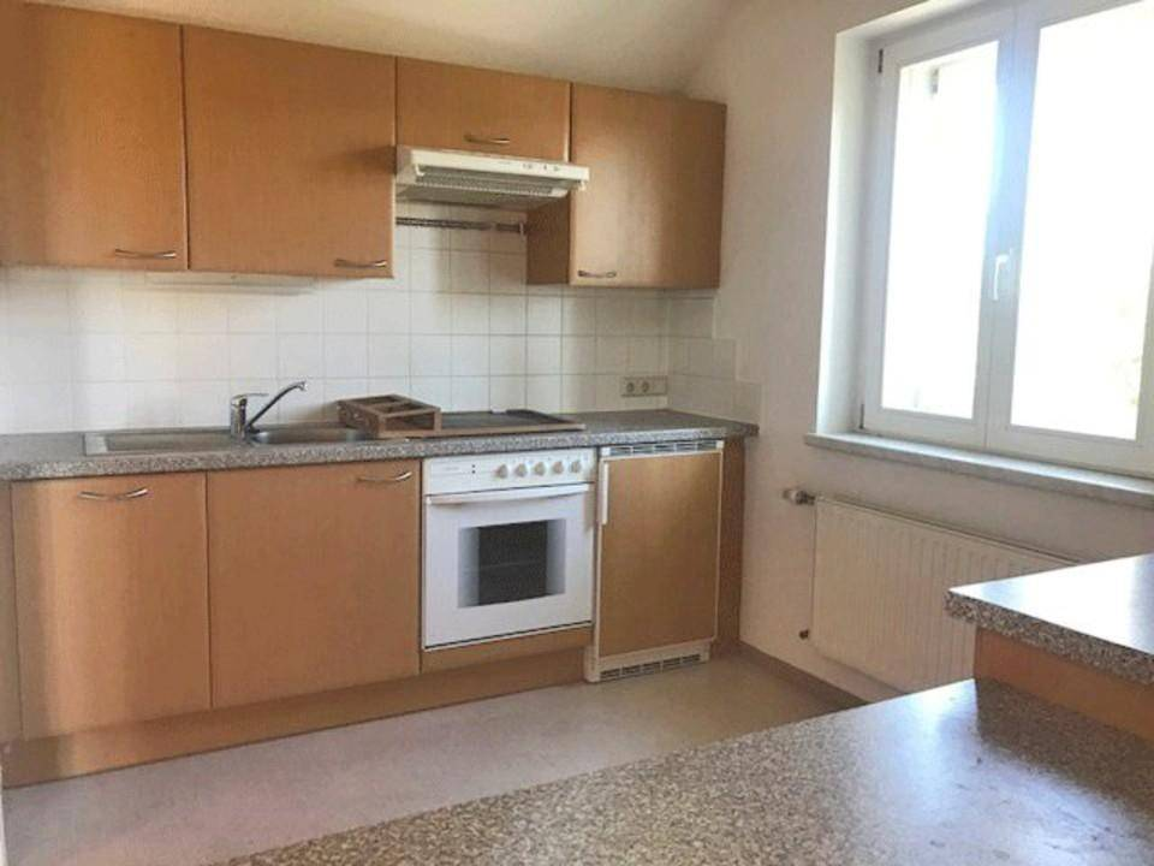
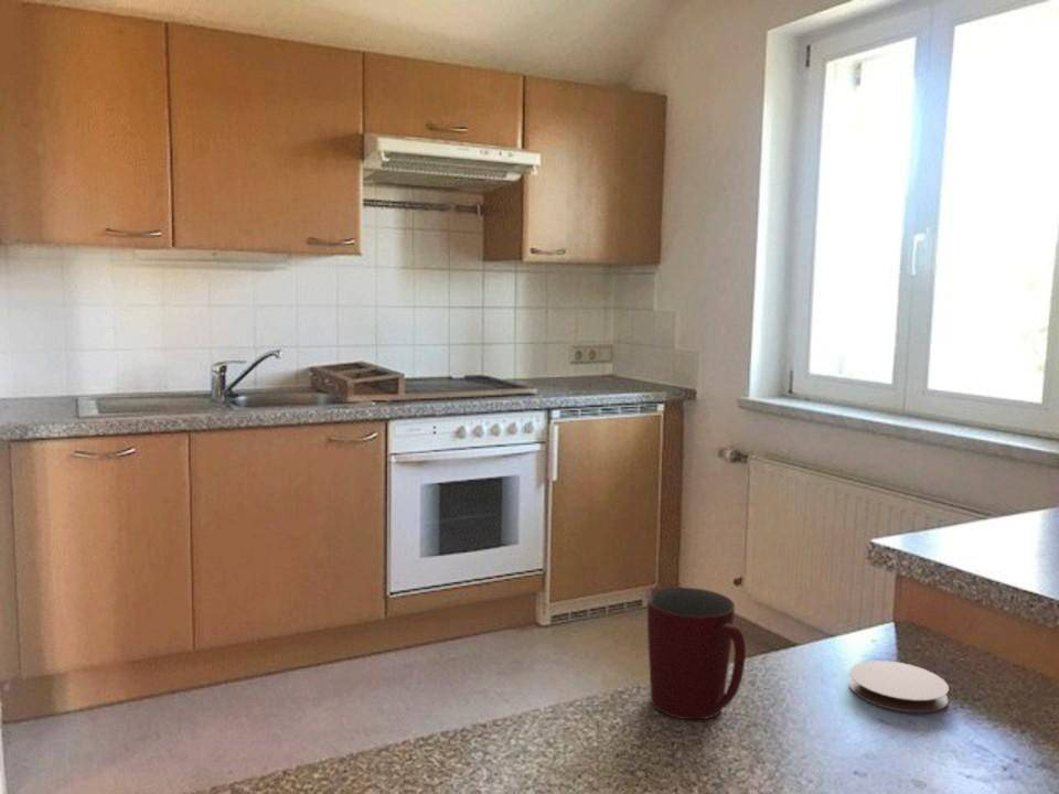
+ coaster (897, 685)
+ mug (698, 658)
